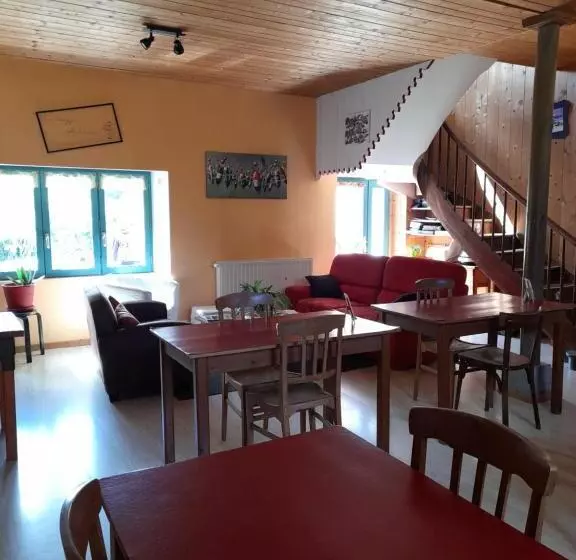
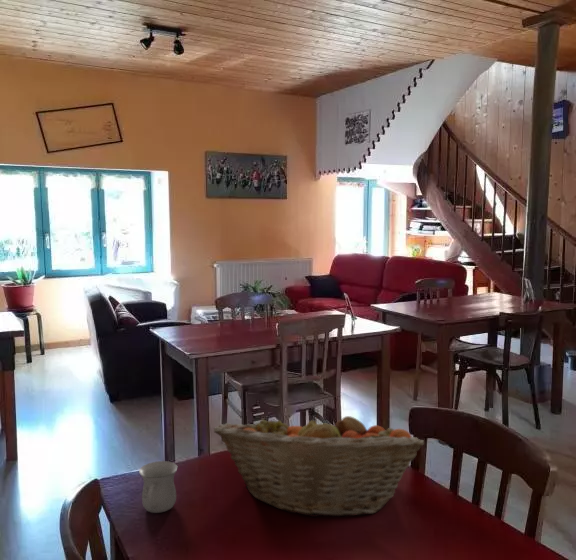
+ mug (156, 491)
+ fruit basket (316, 450)
